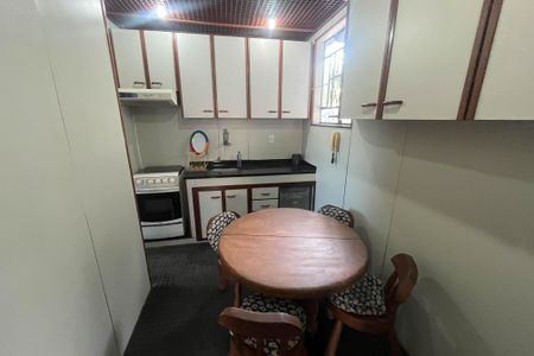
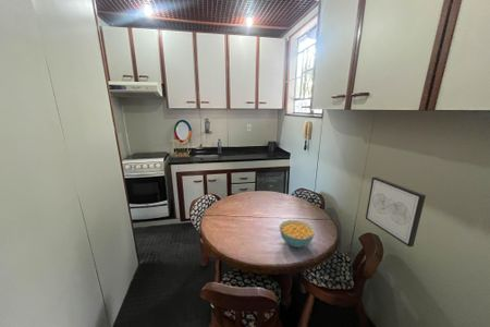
+ wall art (391, 208)
+ cereal bowl (296, 235)
